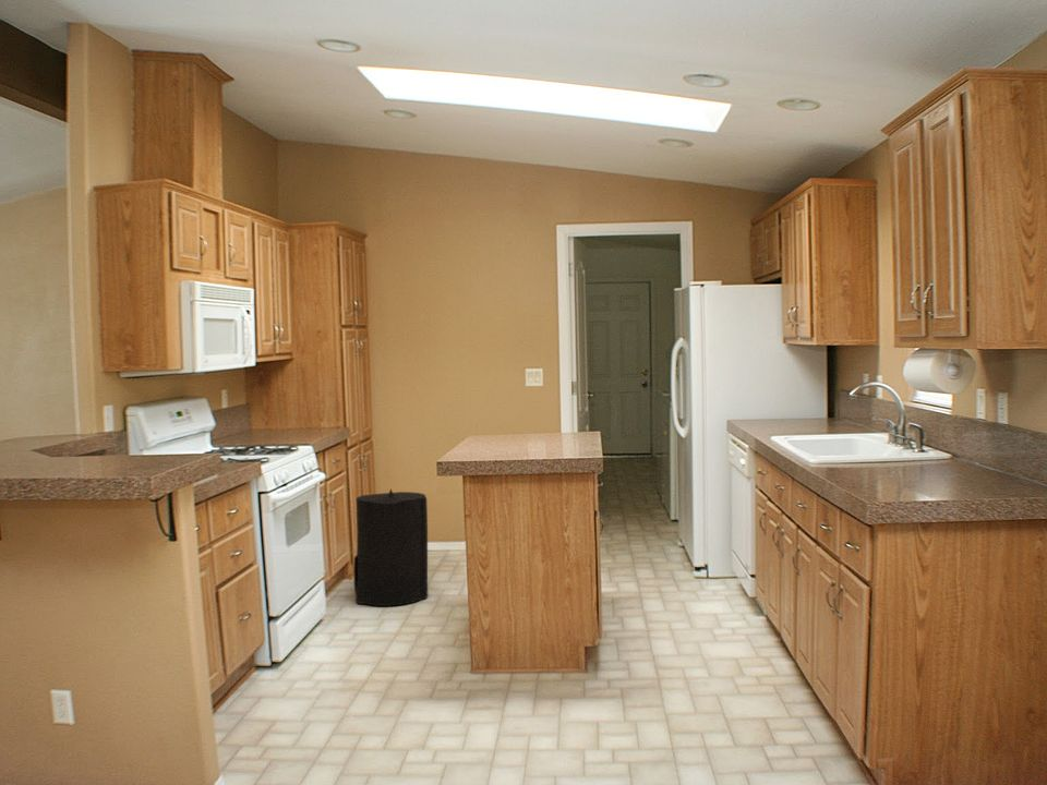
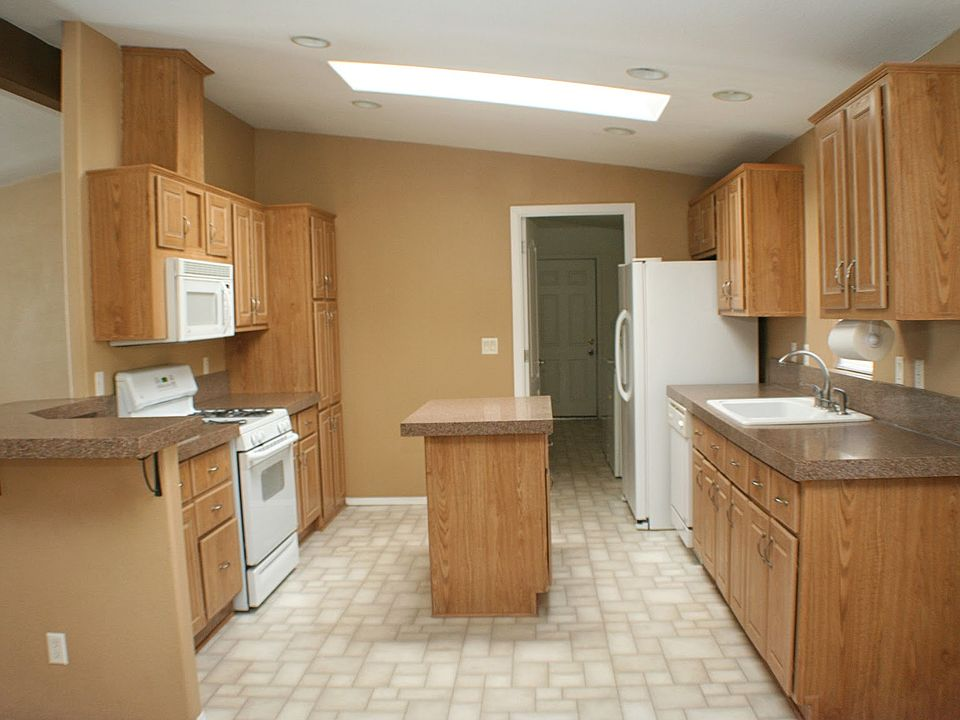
- trash can (392, 542)
